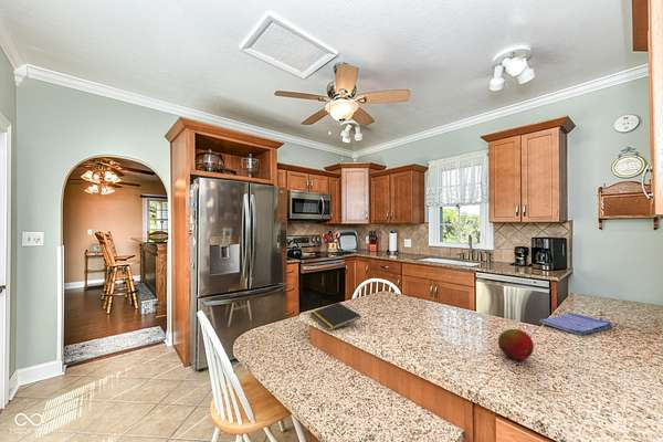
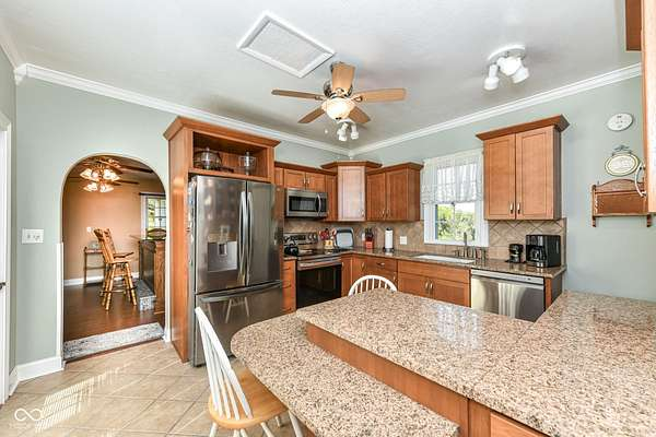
- notepad (334, 315)
- dish towel (575, 322)
- fruit (514, 343)
